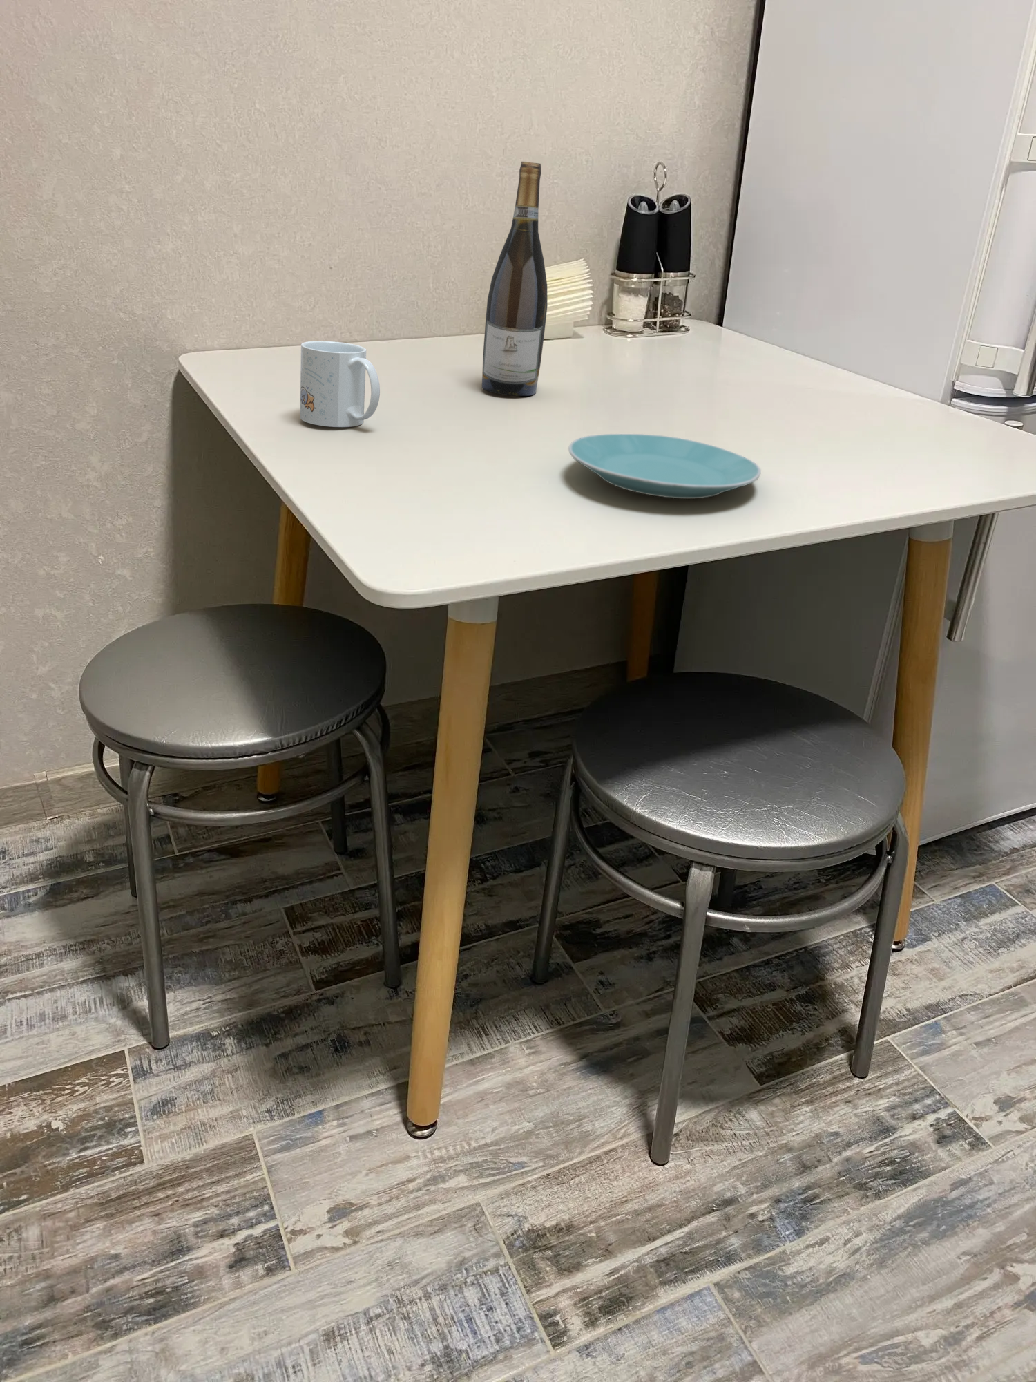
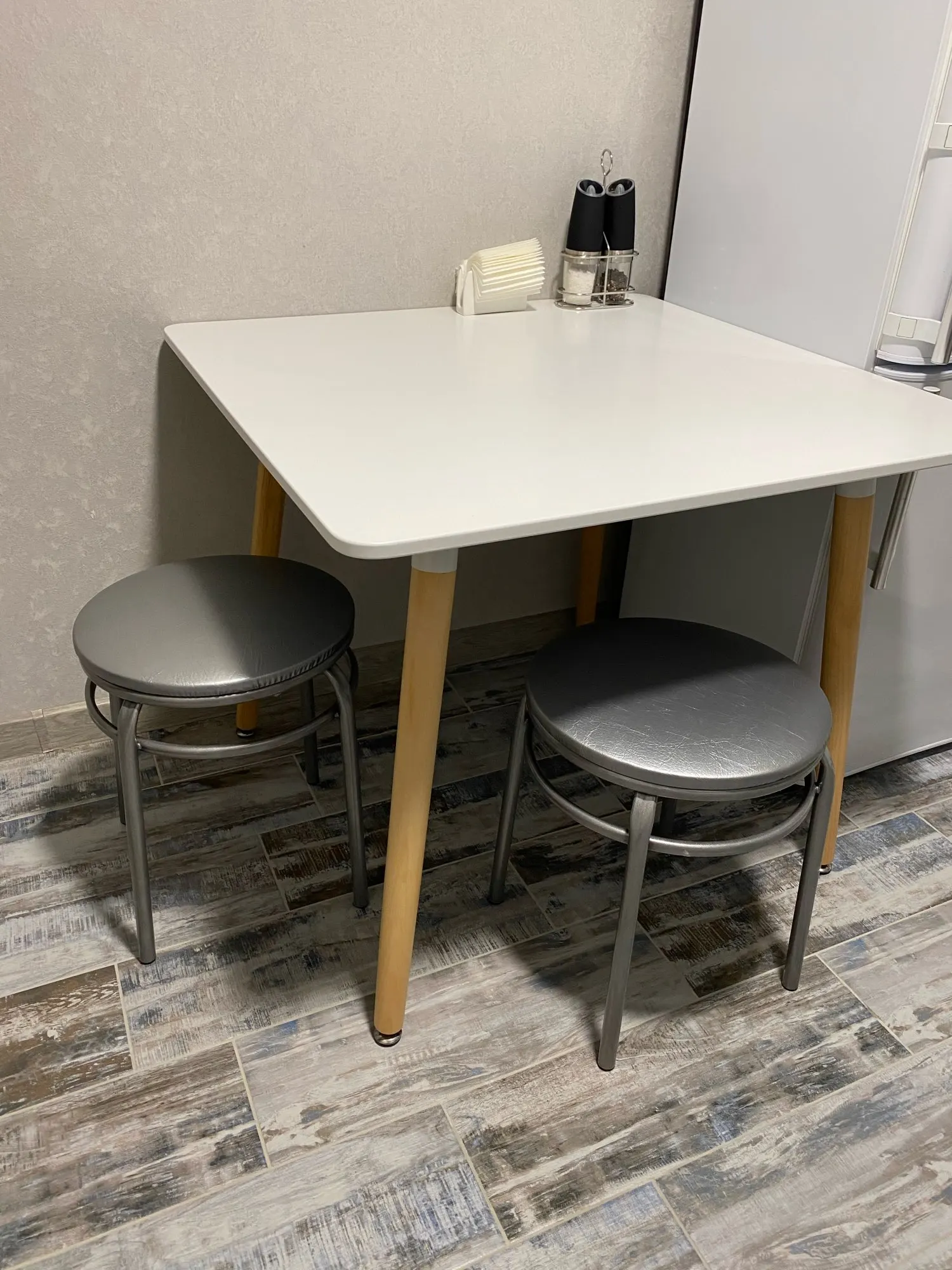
- wine bottle (519, 281)
- mug (343, 386)
- plate (663, 468)
